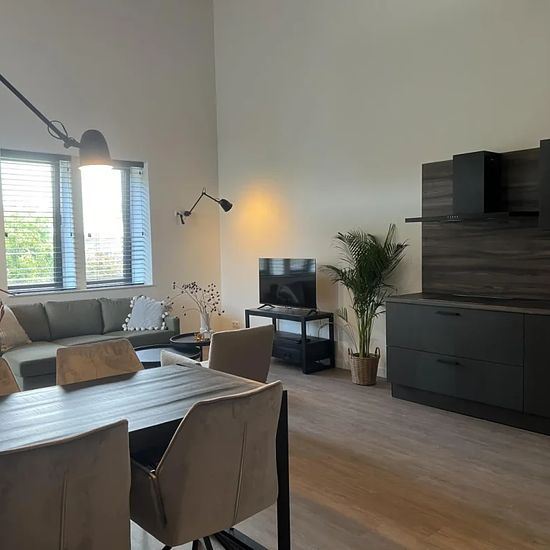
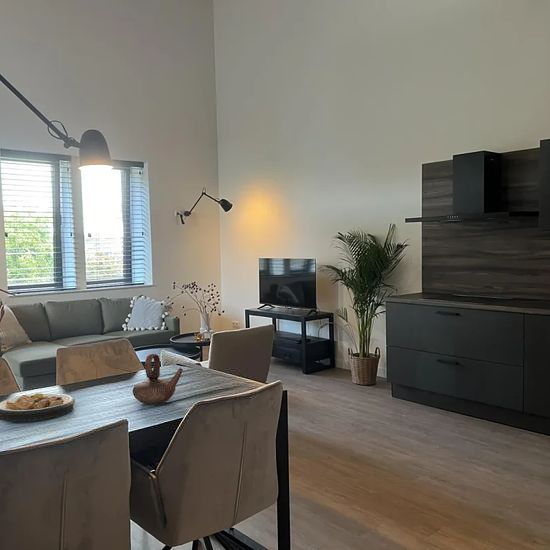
+ teapot (160, 379)
+ plate (35, 403)
